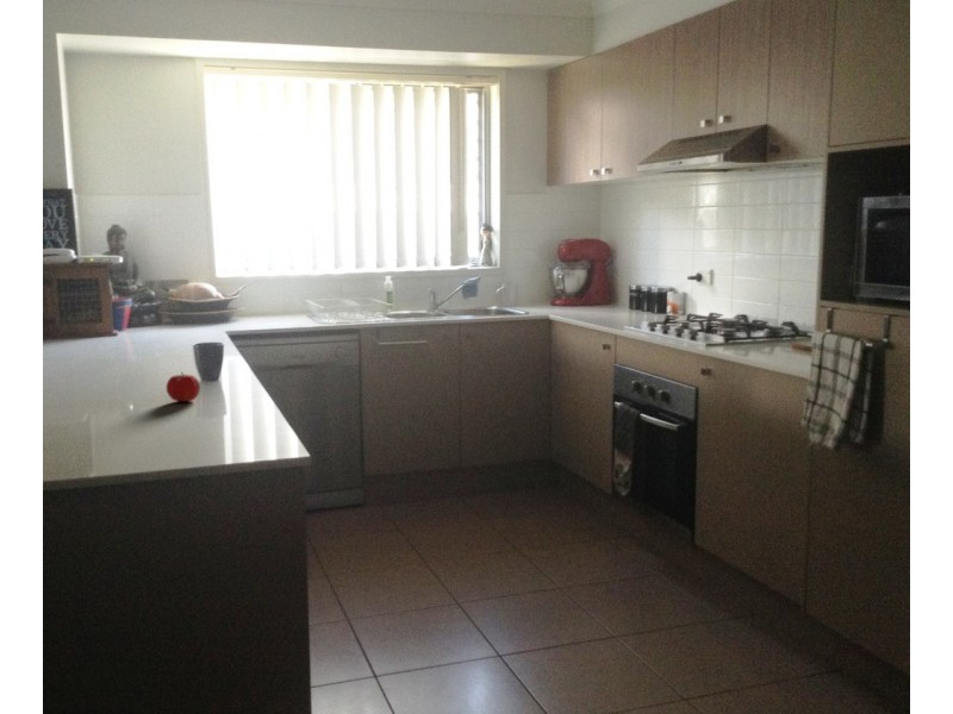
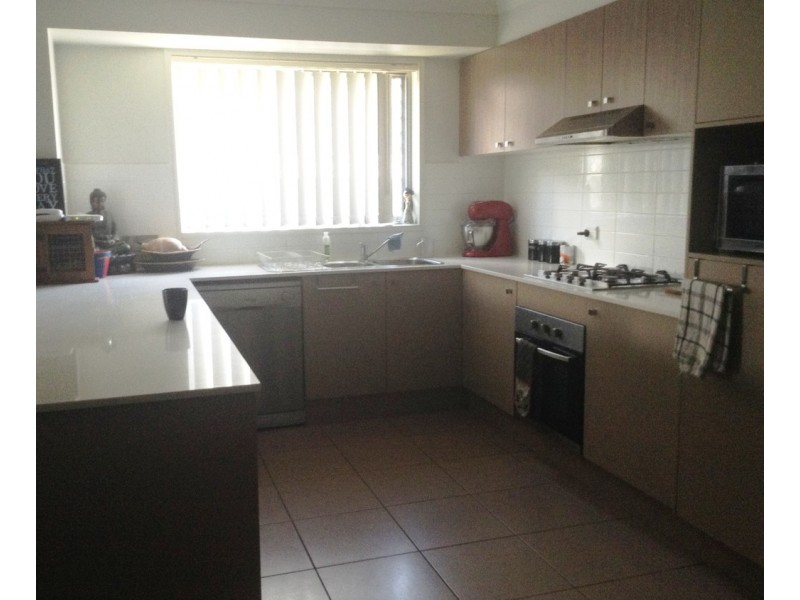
- fruit (183, 386)
